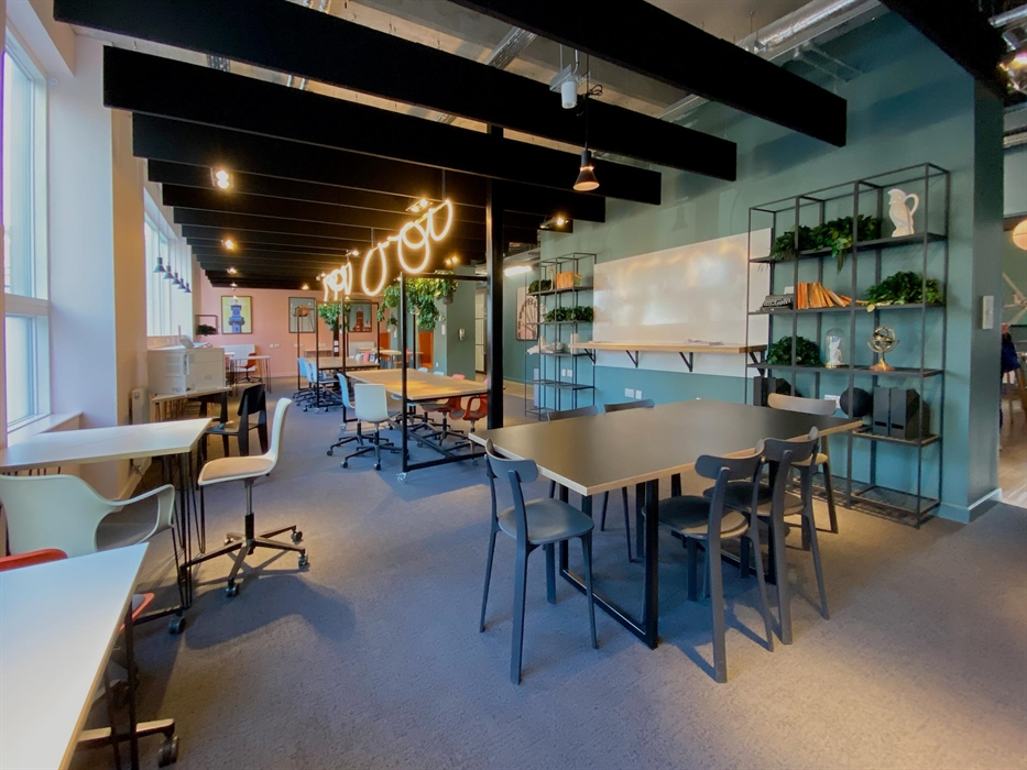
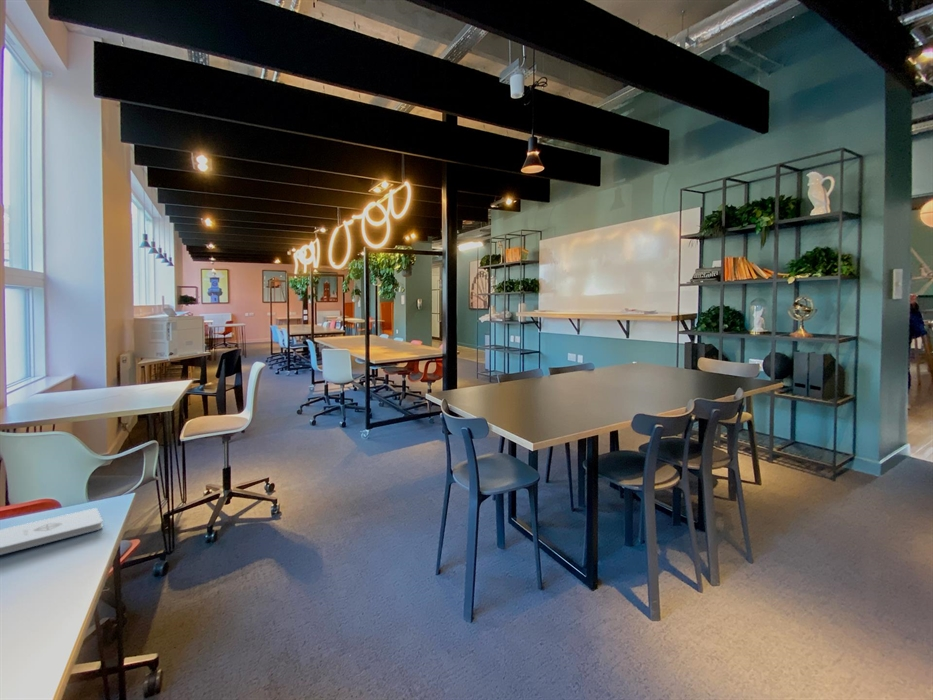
+ notepad (44, 531)
